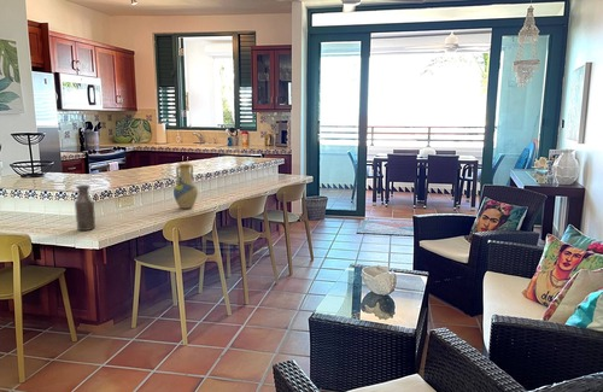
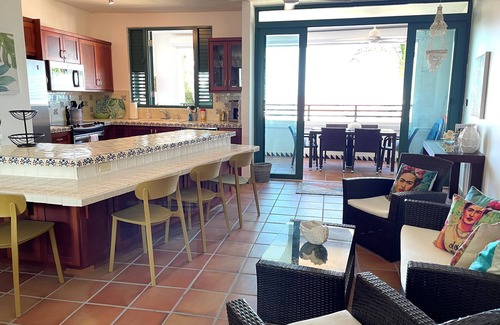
- bottle (84, 206)
- vase (185, 186)
